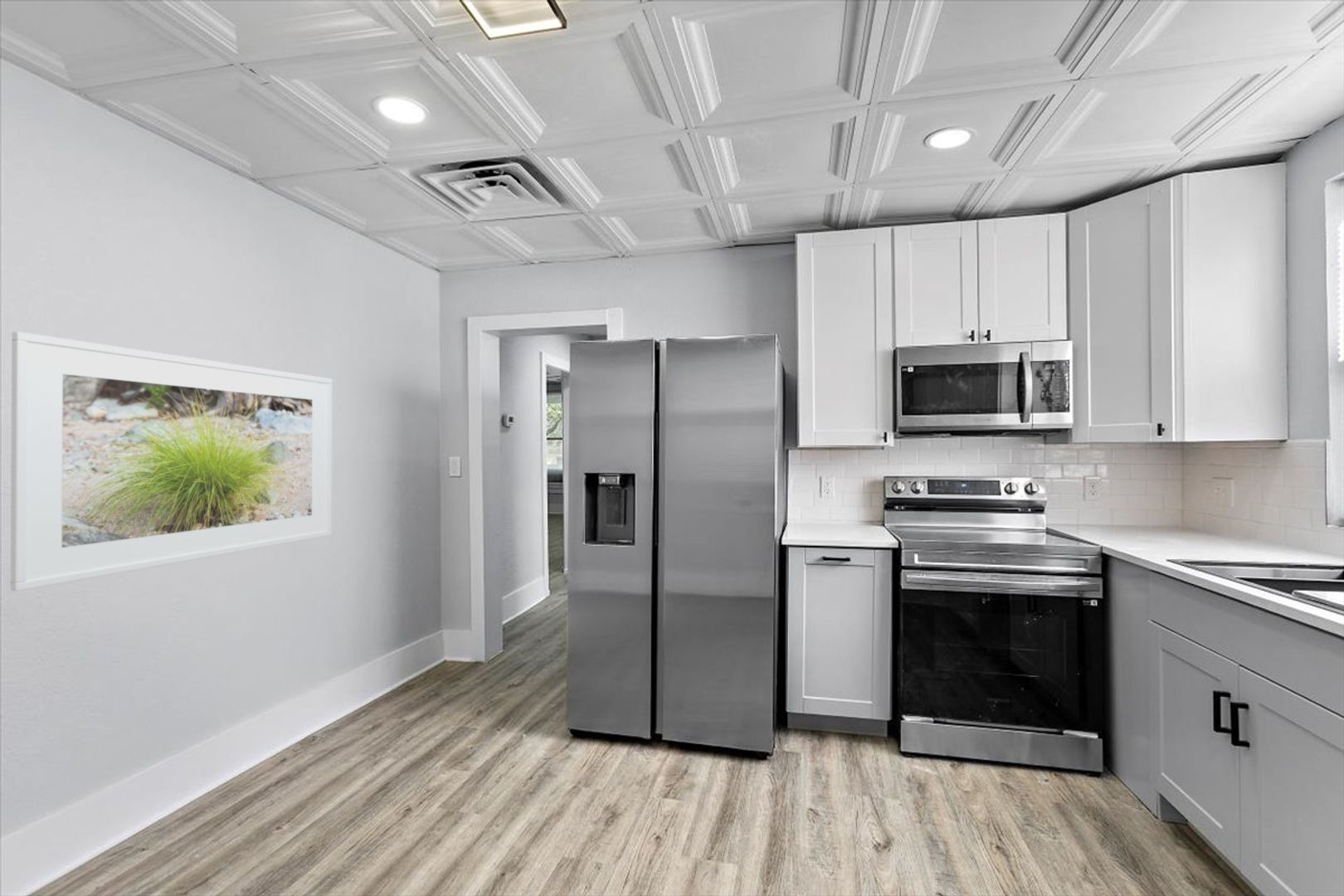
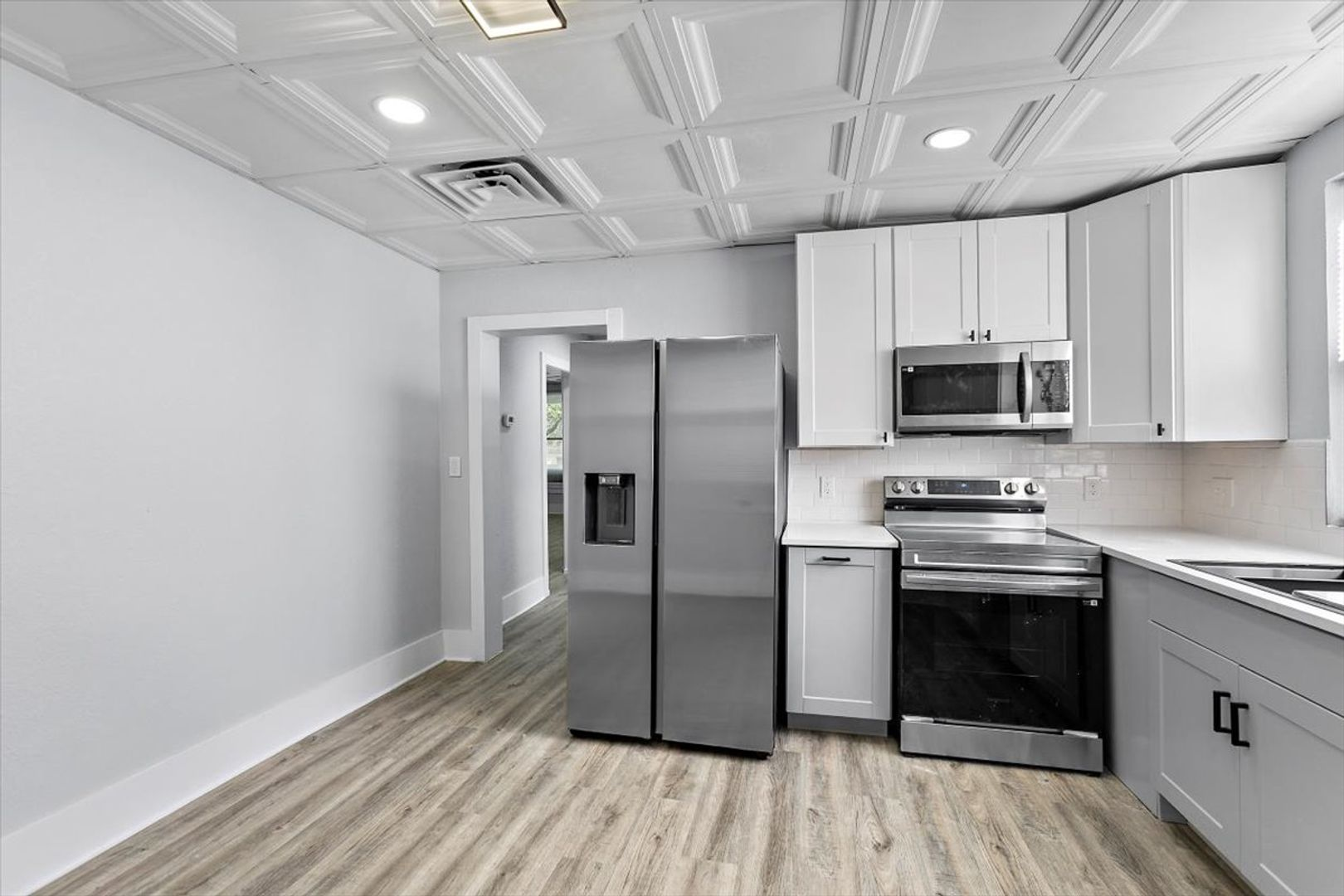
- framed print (211, 458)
